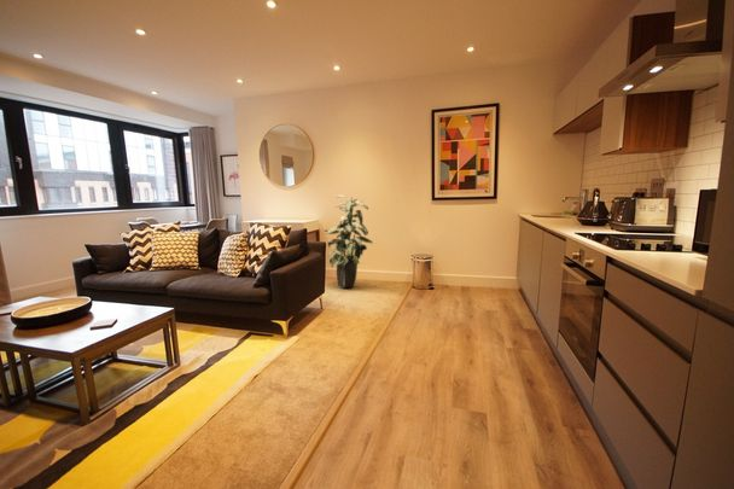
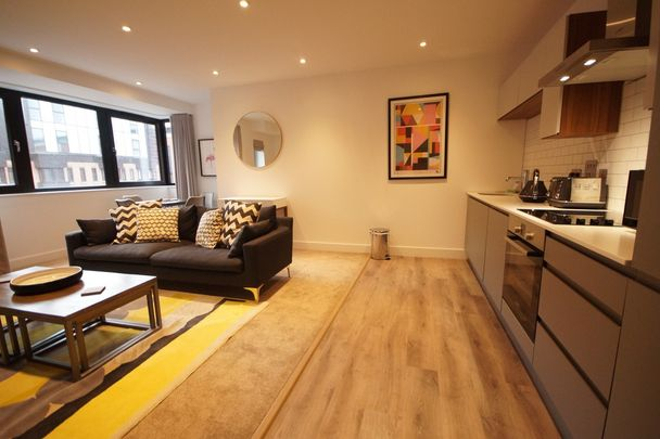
- indoor plant (345, 240)
